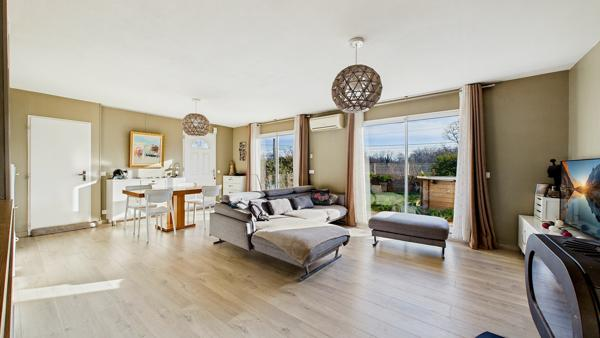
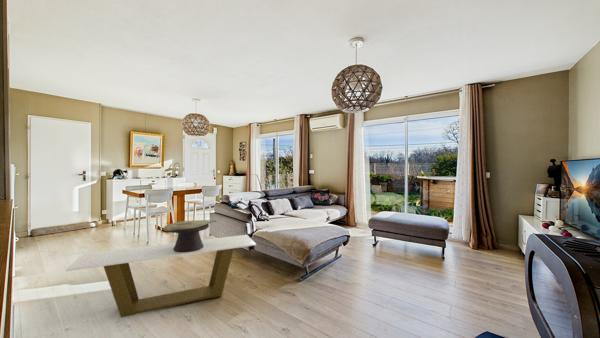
+ decorative bowl (191, 234)
+ coffee table (180, 291)
